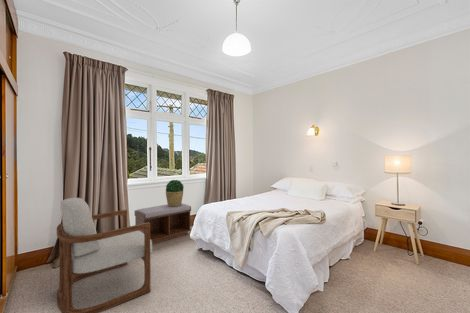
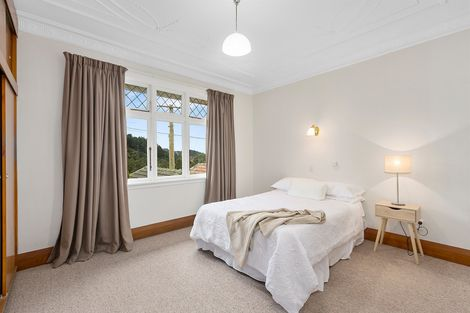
- bench (164, 221)
- armchair (106, 241)
- potted plant (174, 192)
